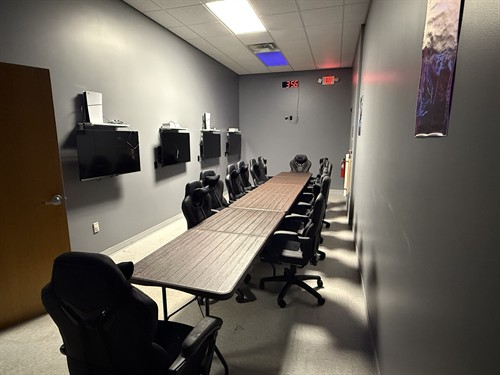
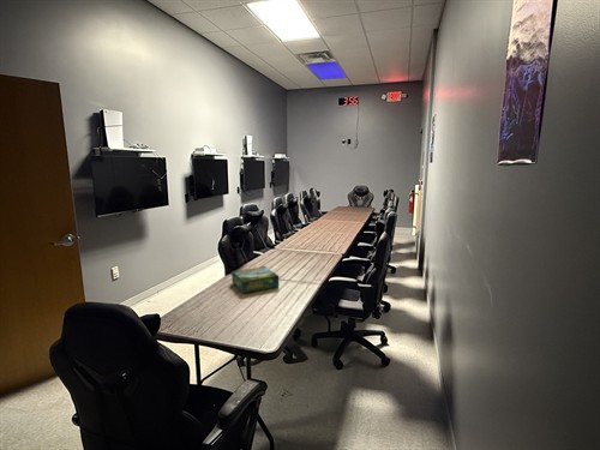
+ board game (254, 278)
